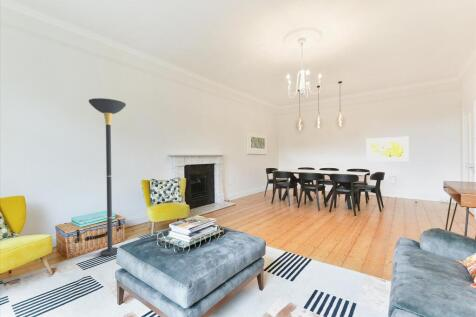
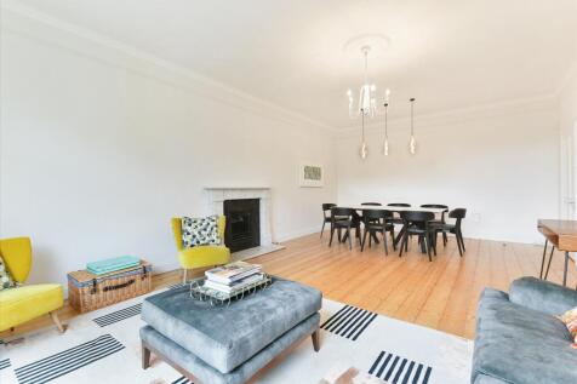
- floor lamp (108, 177)
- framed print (386, 149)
